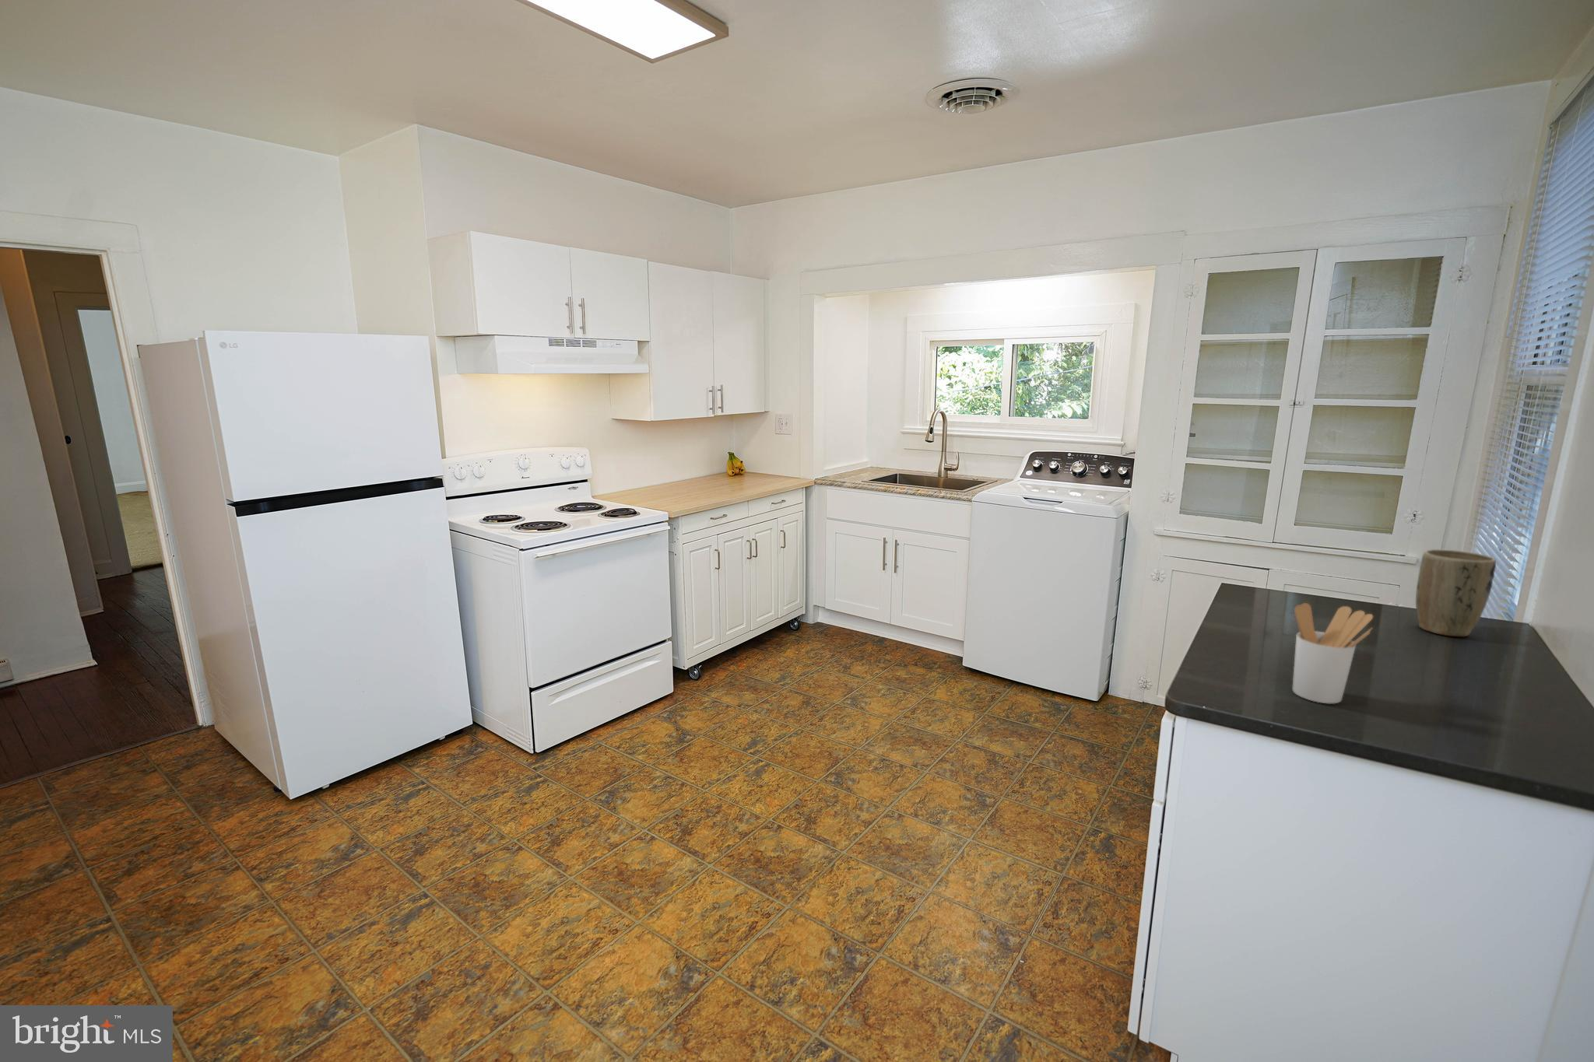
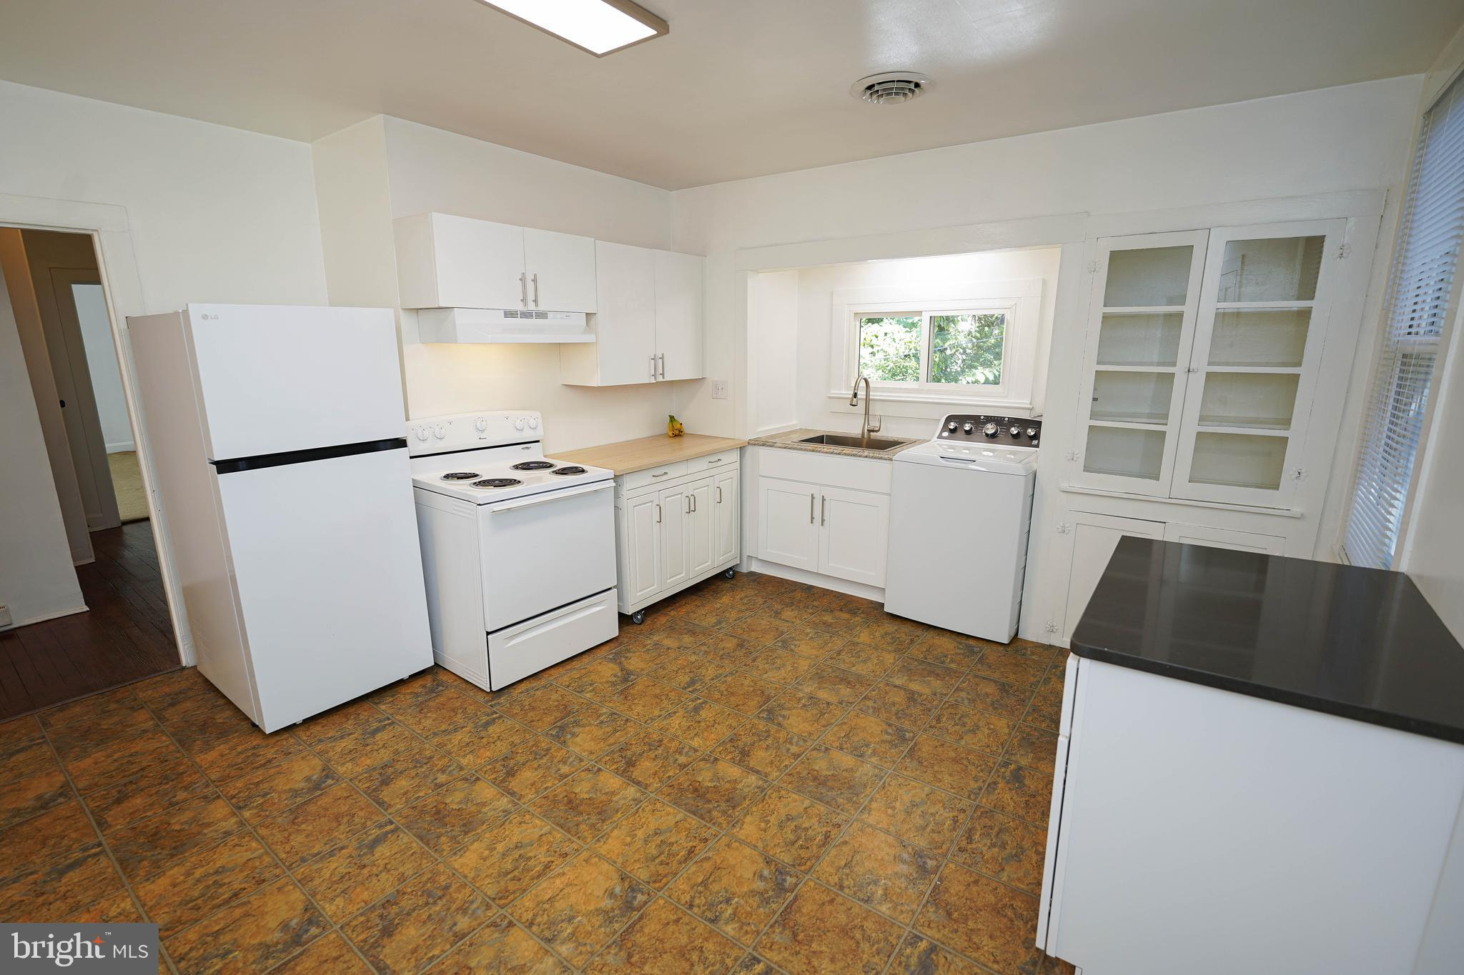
- utensil holder (1331, 651)
- plant pot (1452, 593)
